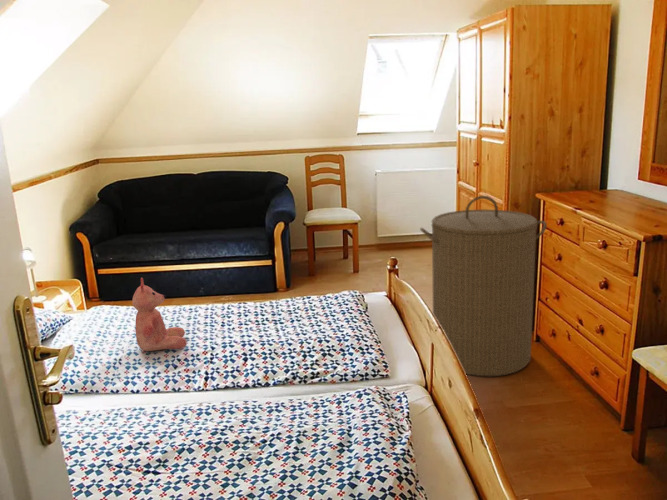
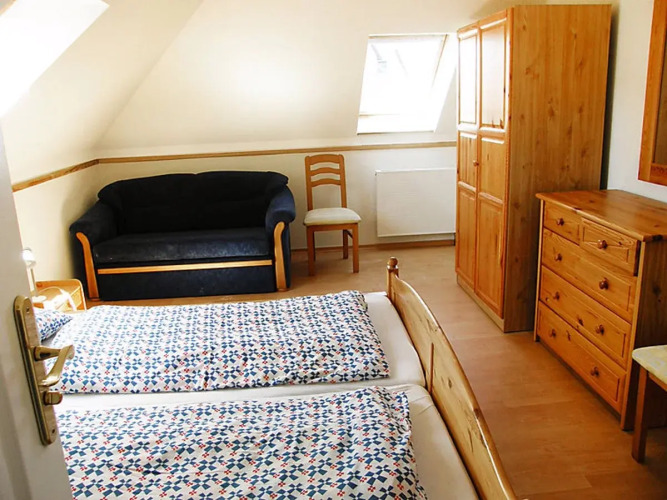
- teddy bear (158, 313)
- laundry hamper (482, 278)
